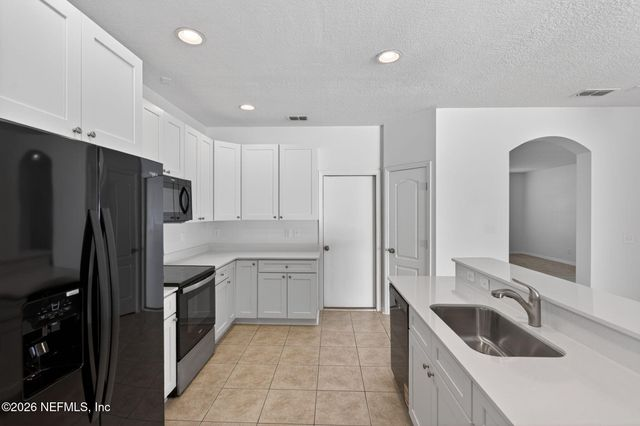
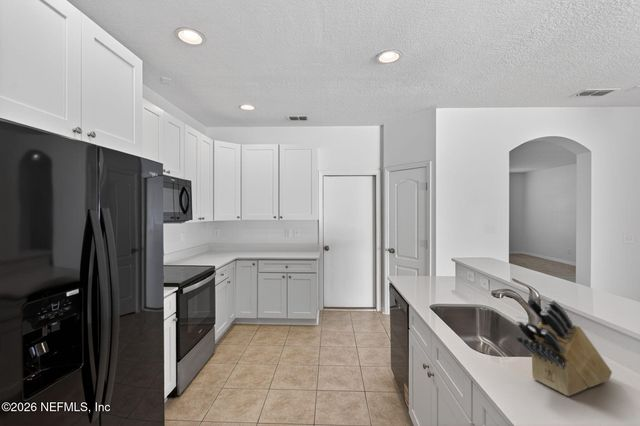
+ knife block (563, 338)
